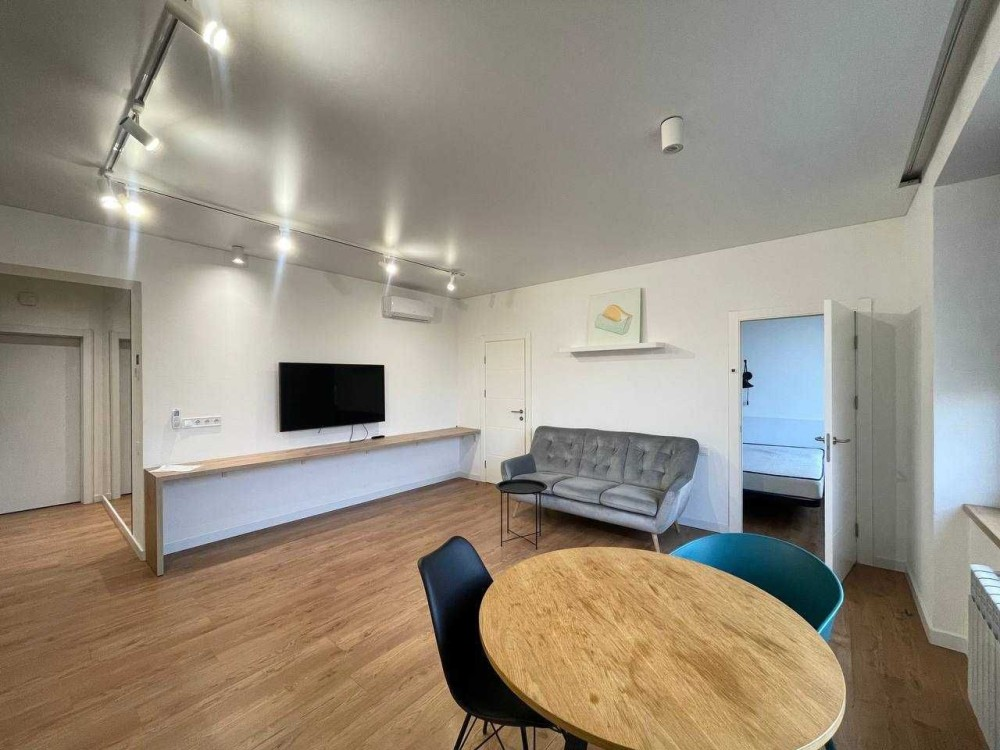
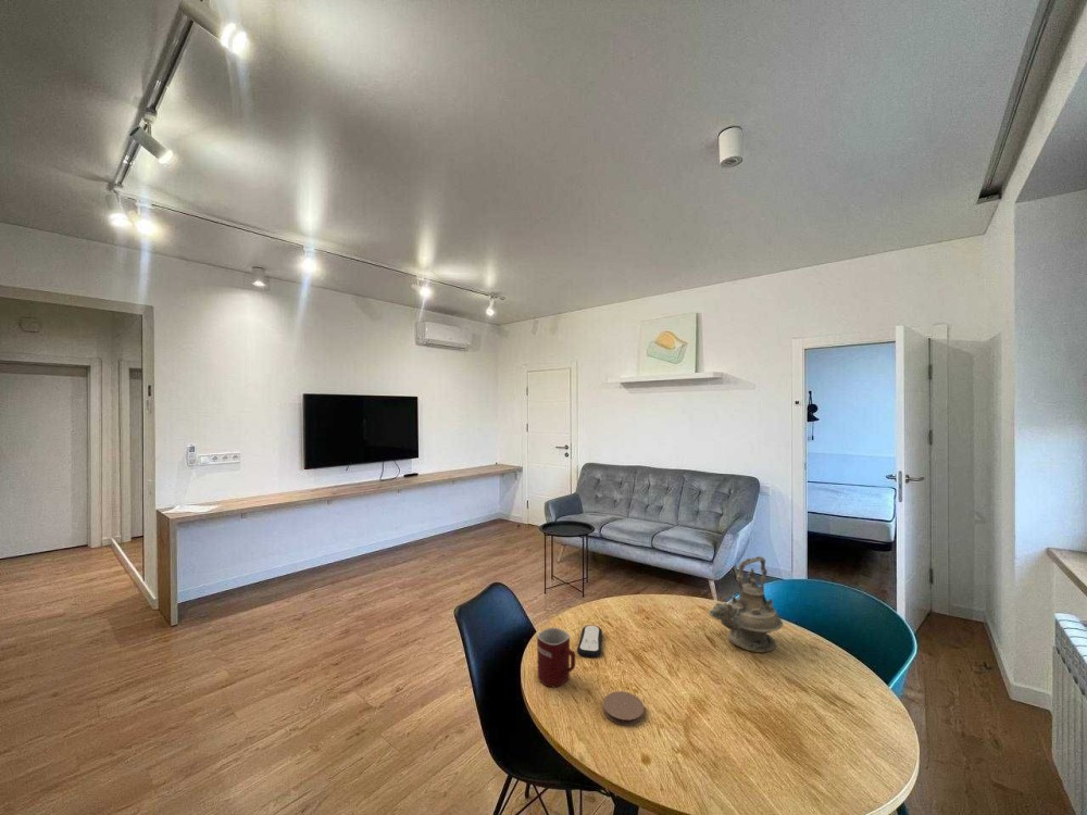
+ teapot (740, 602)
+ coaster (623, 707)
+ remote control (590, 640)
+ mug (558, 659)
